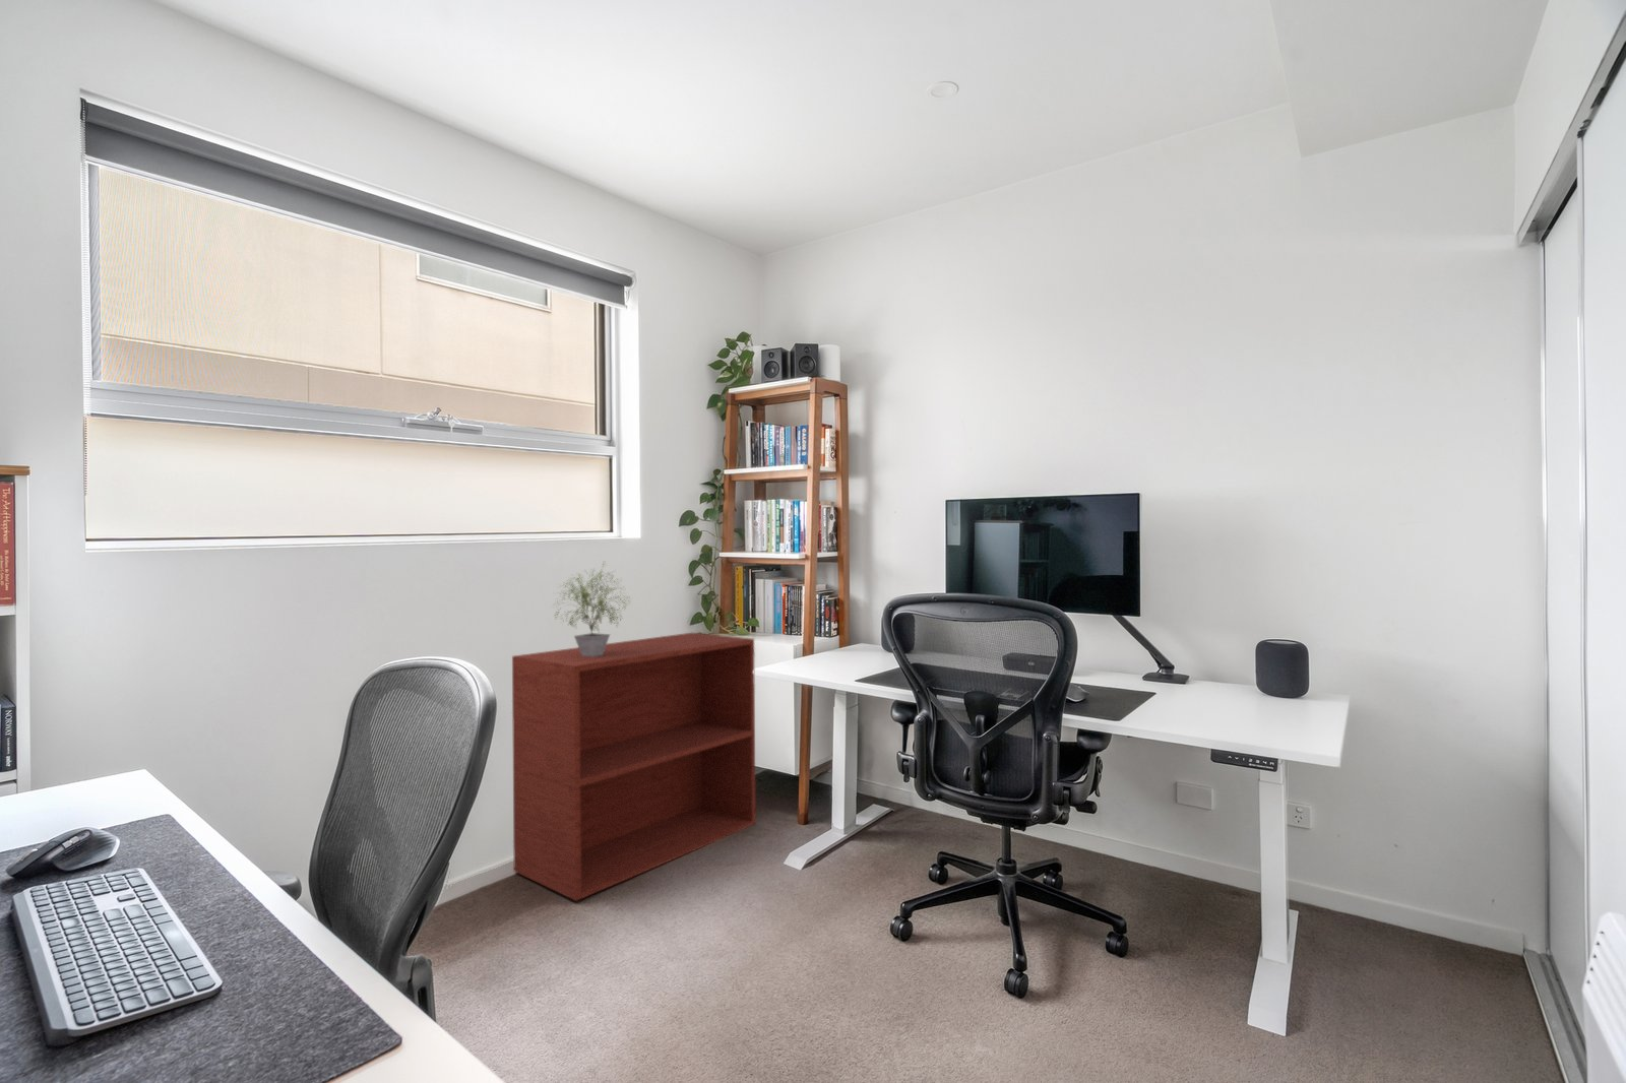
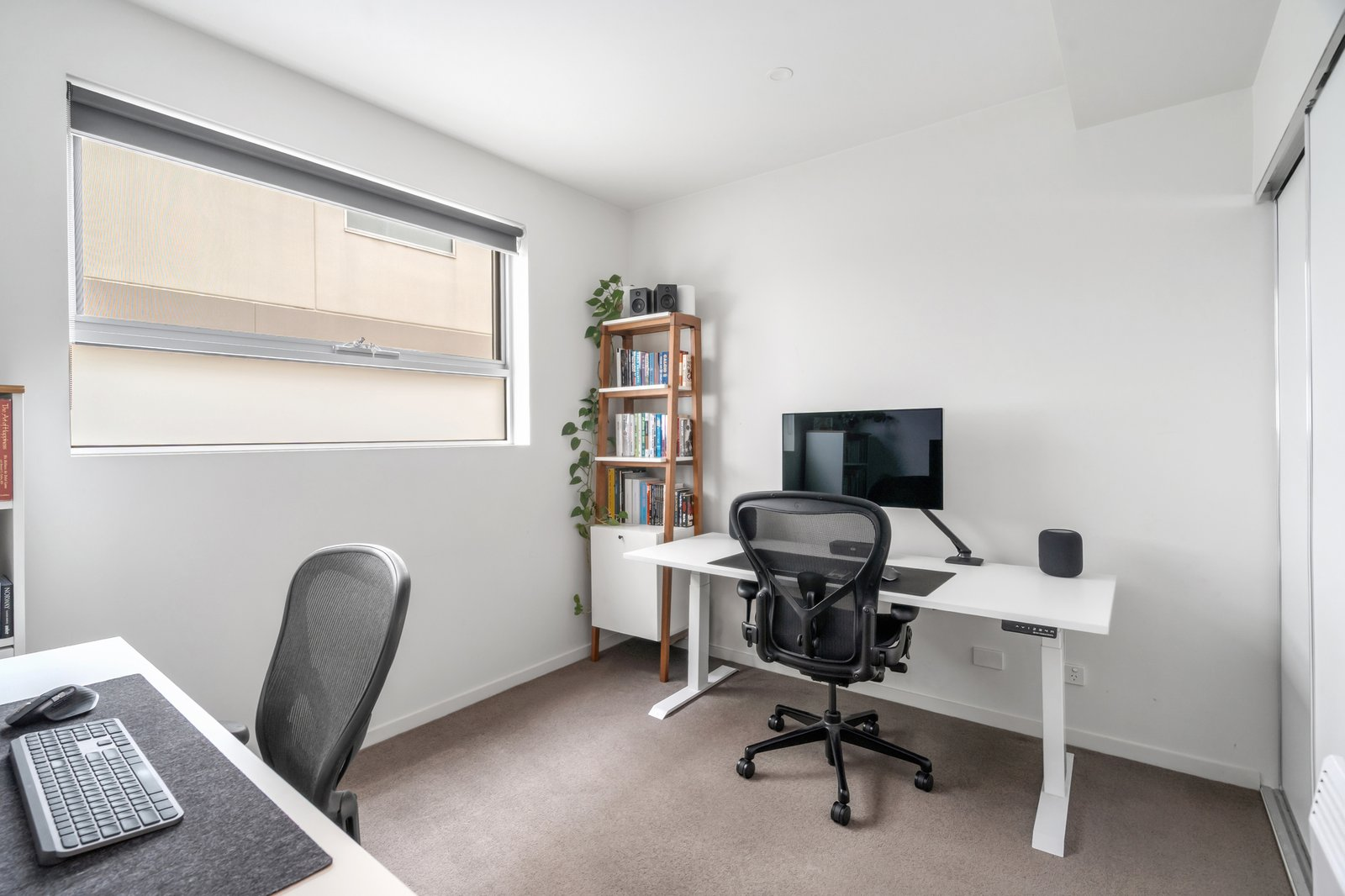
- potted plant (590, 606)
- tv stand (642, 746)
